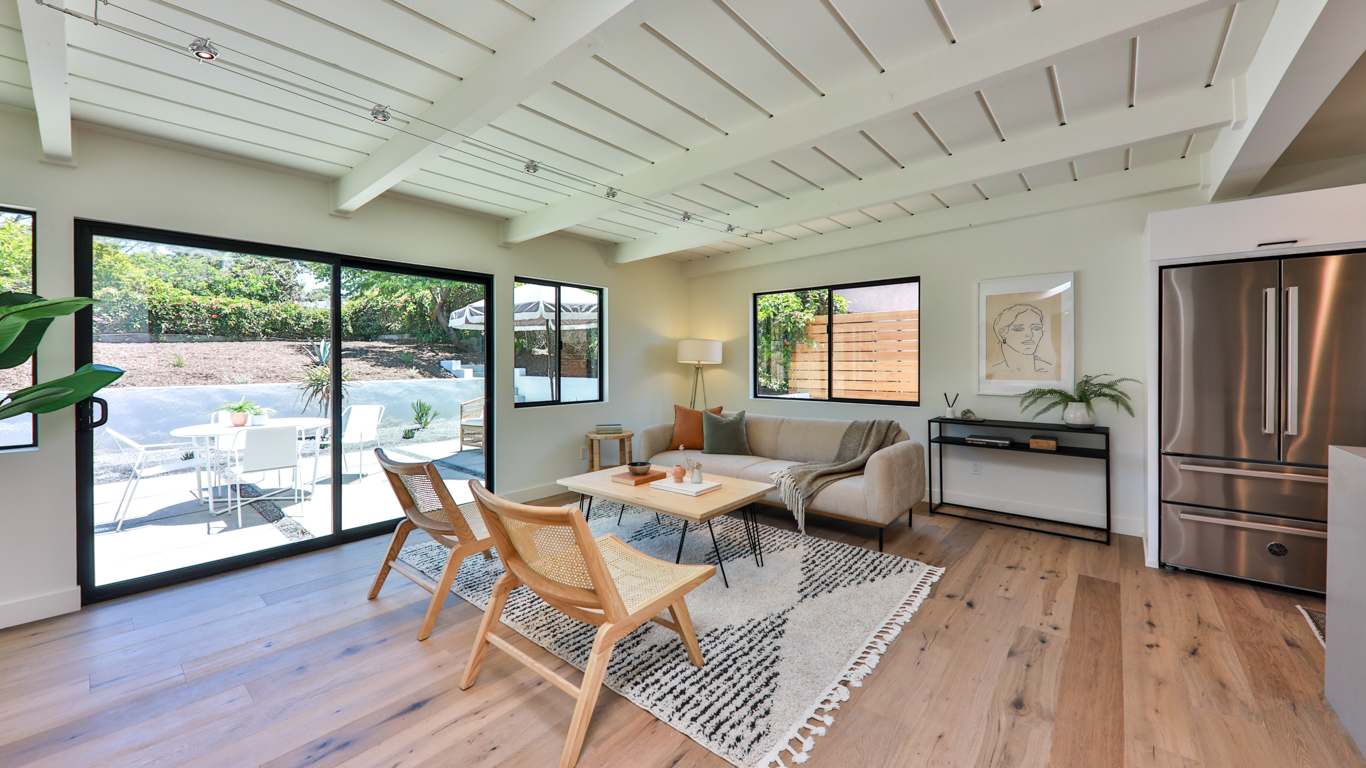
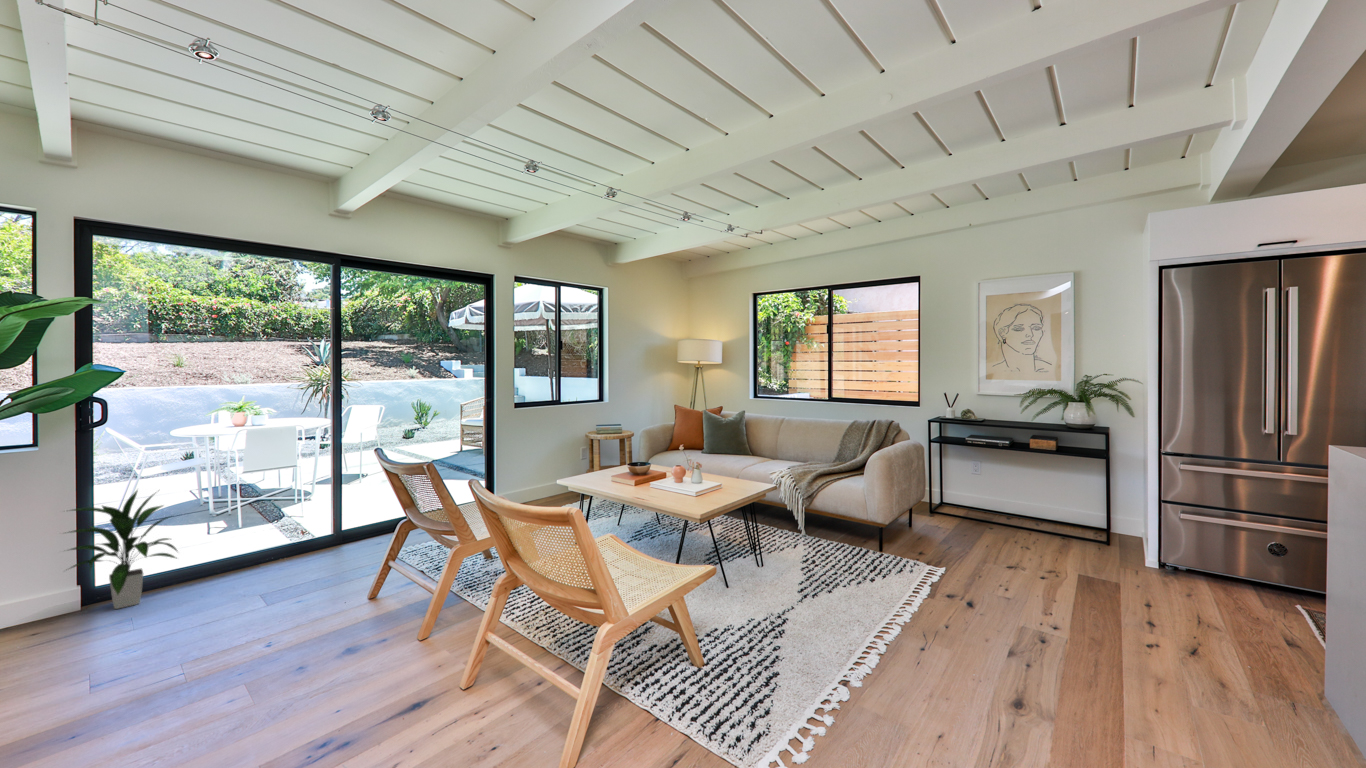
+ indoor plant (123, 548)
